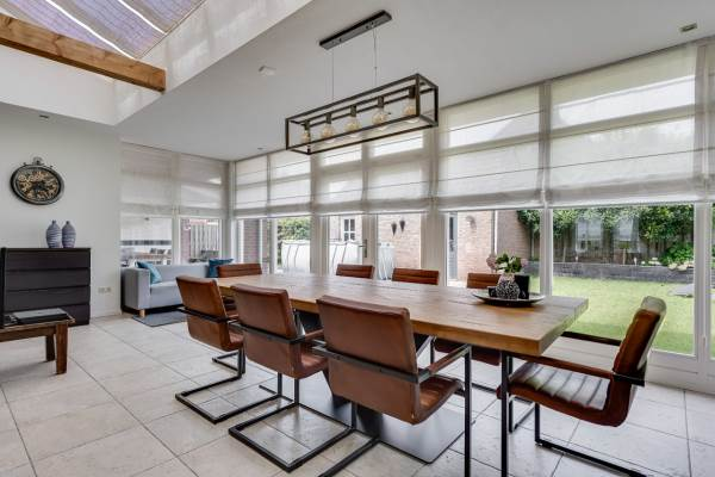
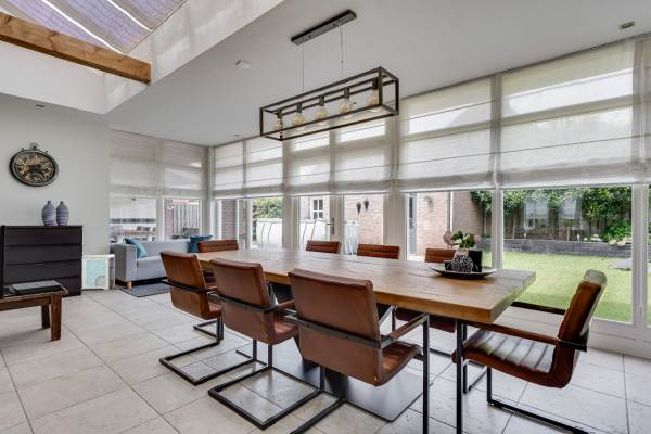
+ air purifier (94, 271)
